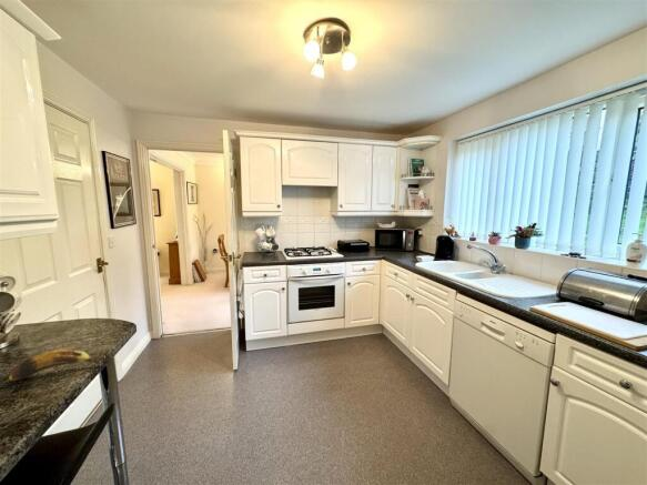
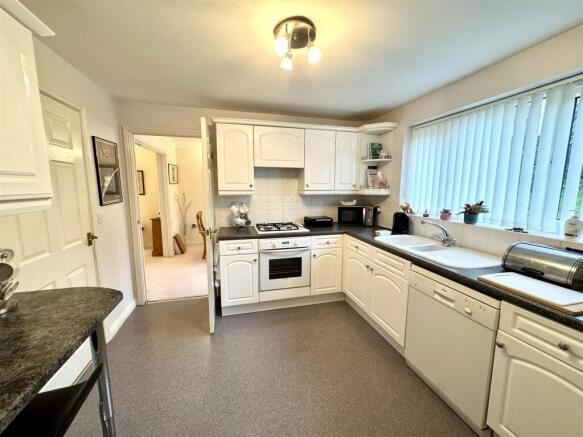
- banana (58, 360)
